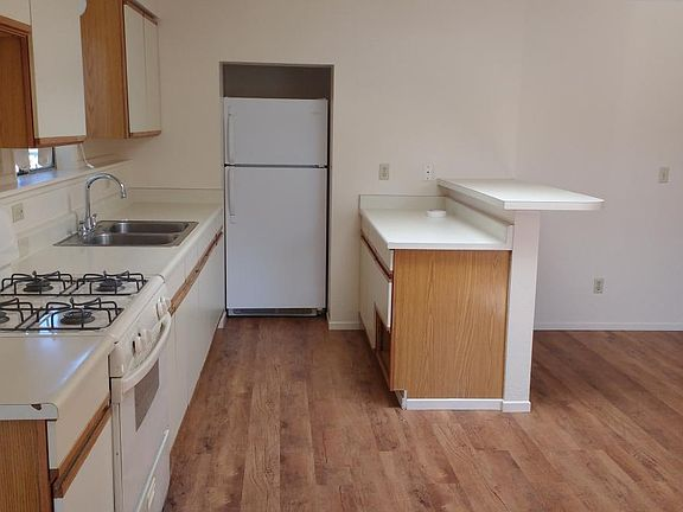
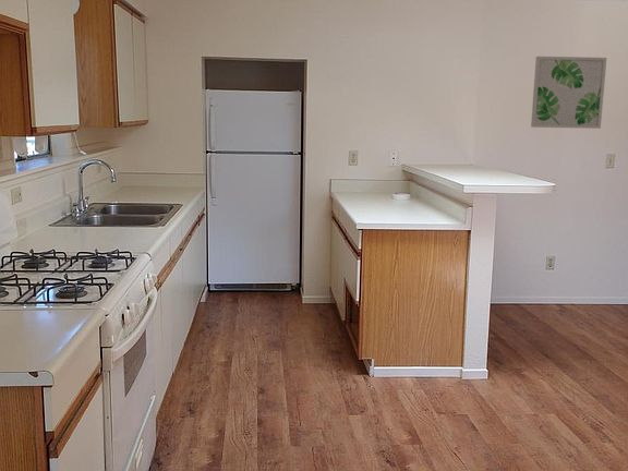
+ wall art (568, 93)
